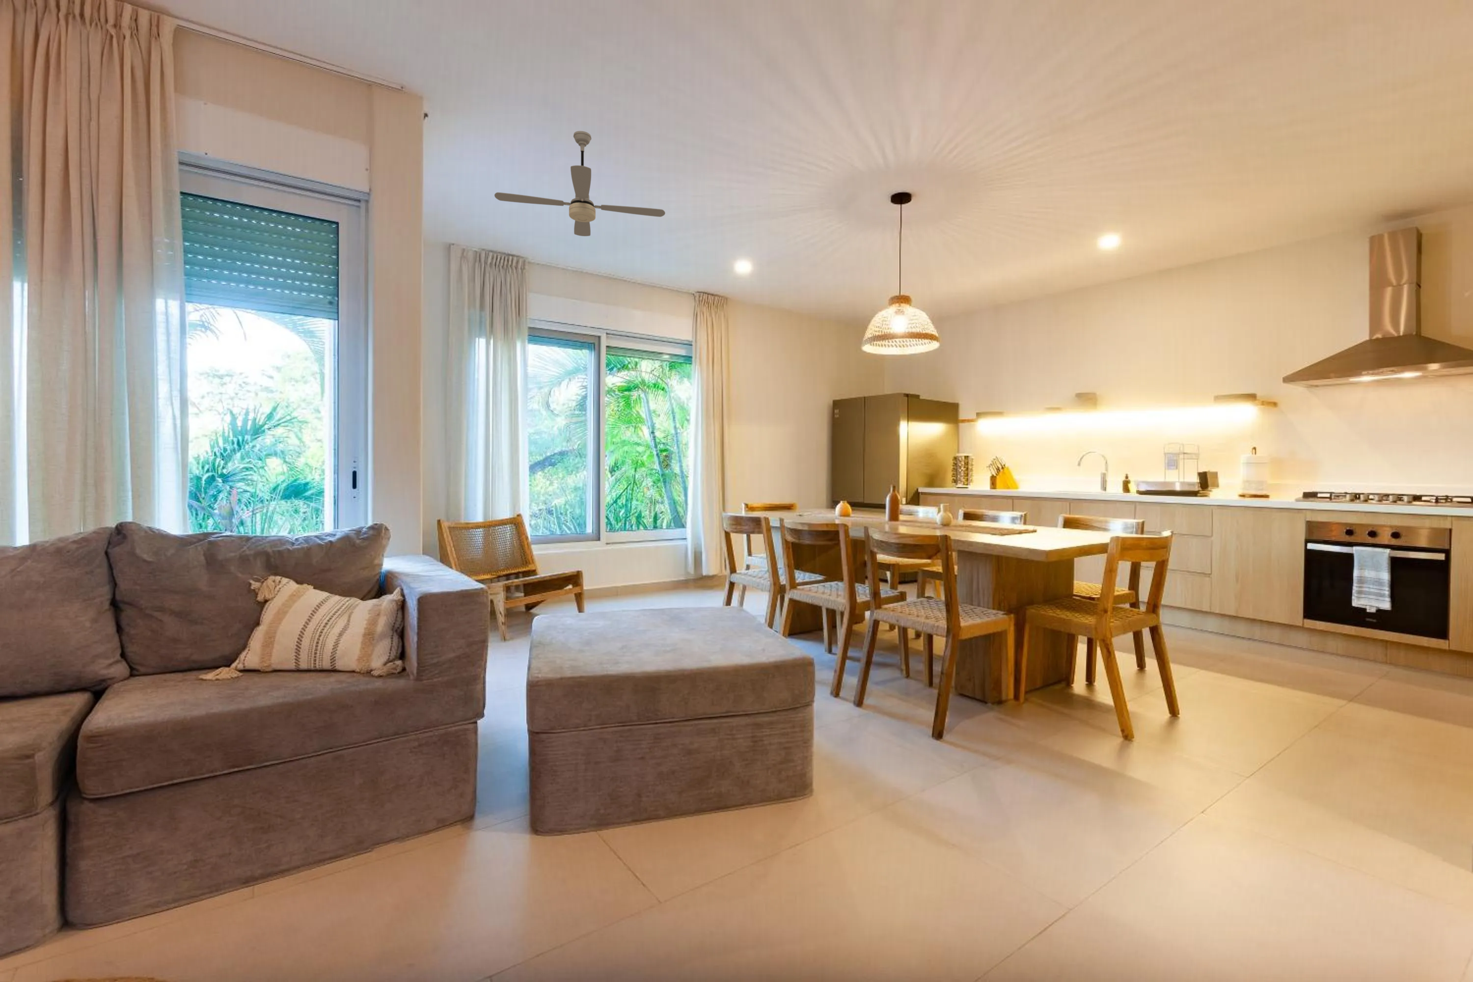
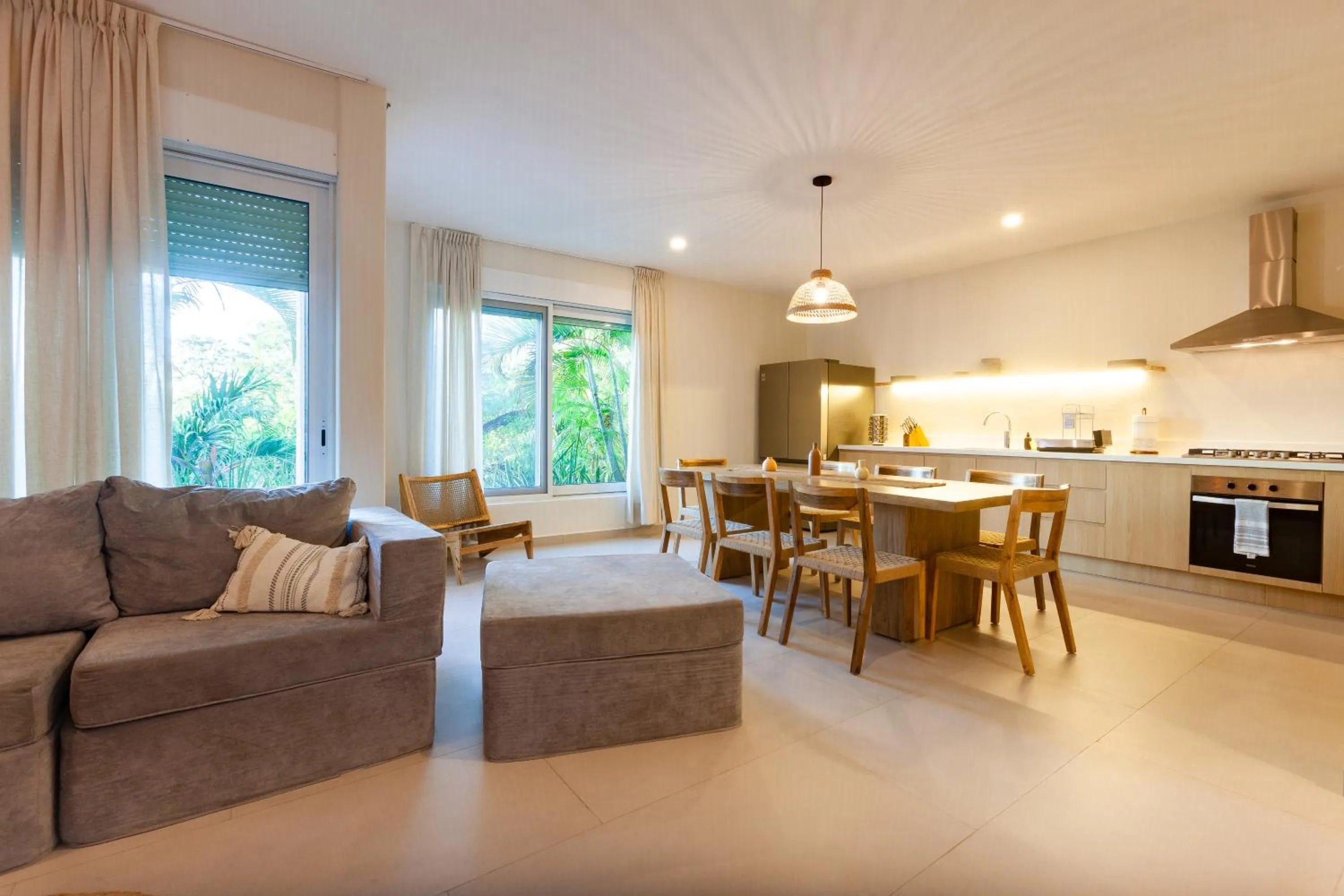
- ceiling fan (582, 178)
